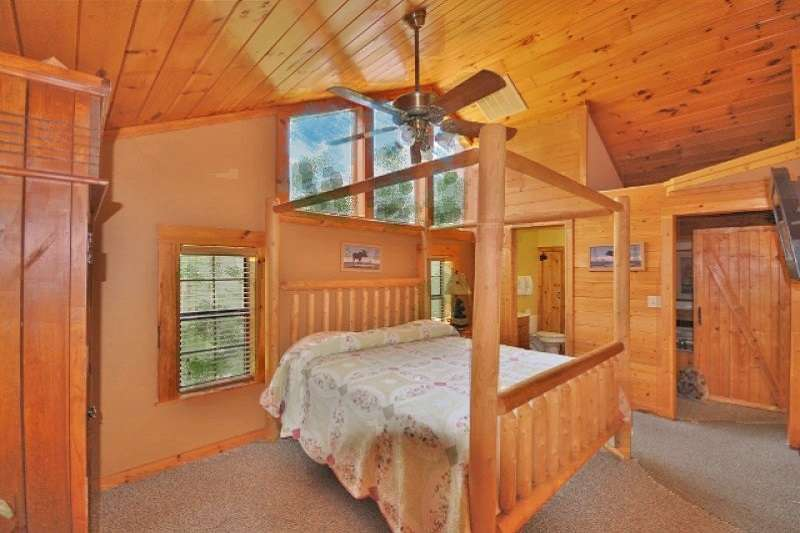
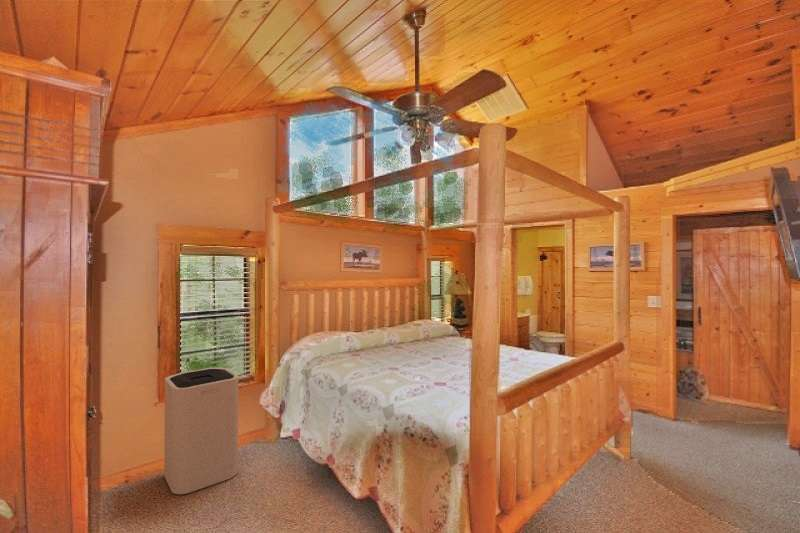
+ trash can (201, 424)
